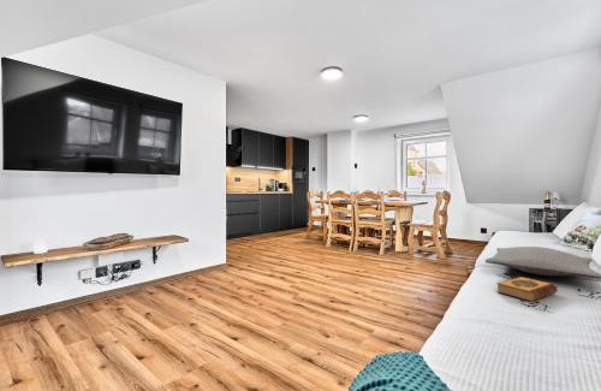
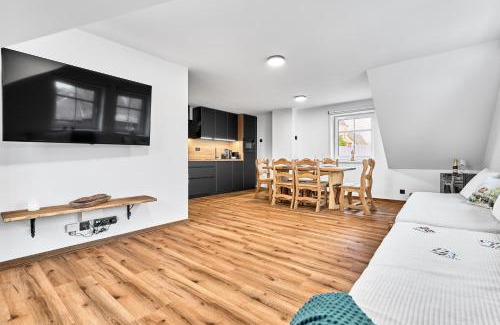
- hardback book (526, 288)
- pillow (538, 260)
